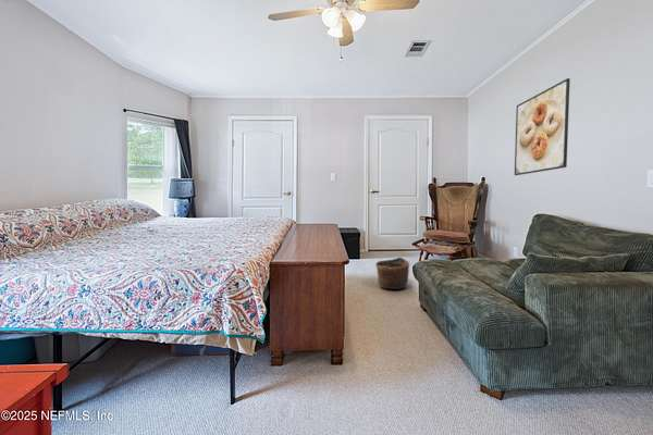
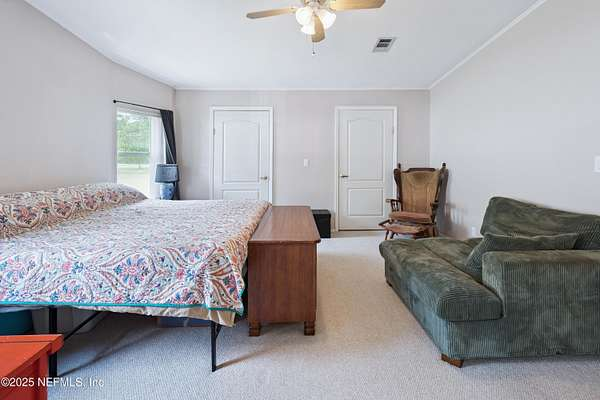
- basket (392, 273)
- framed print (538, 133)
